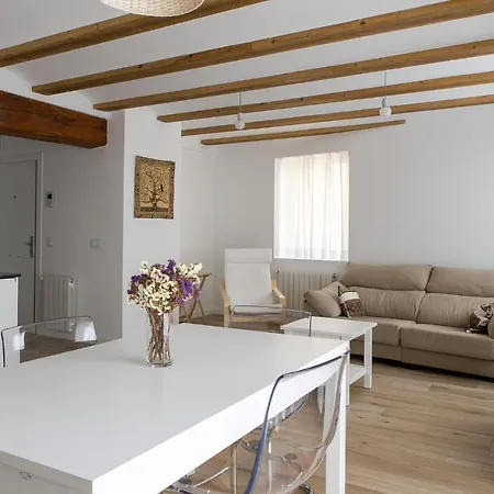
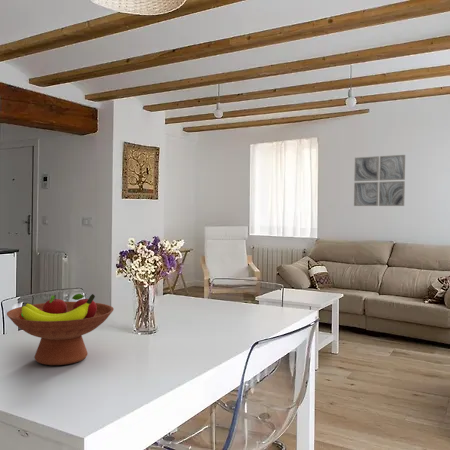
+ fruit bowl (61, 325)
+ wall art (378, 180)
